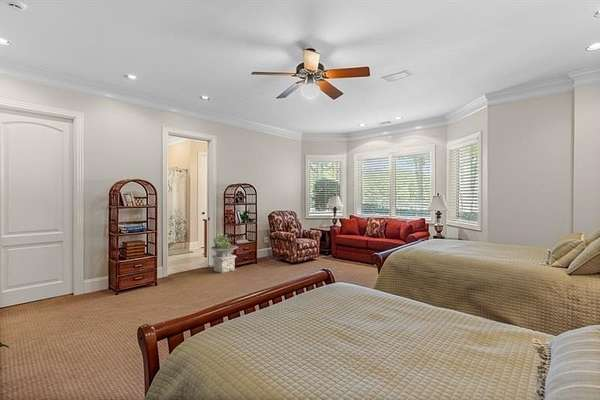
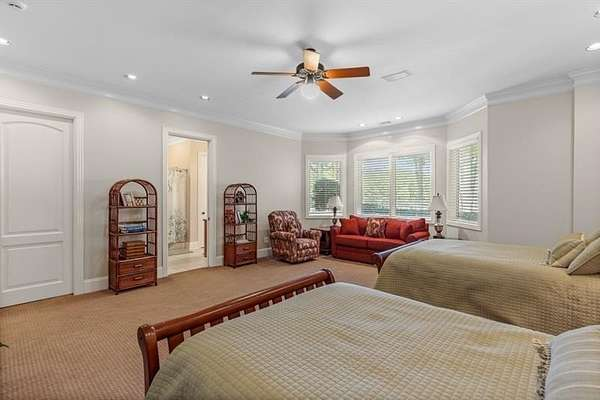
- planter (224, 252)
